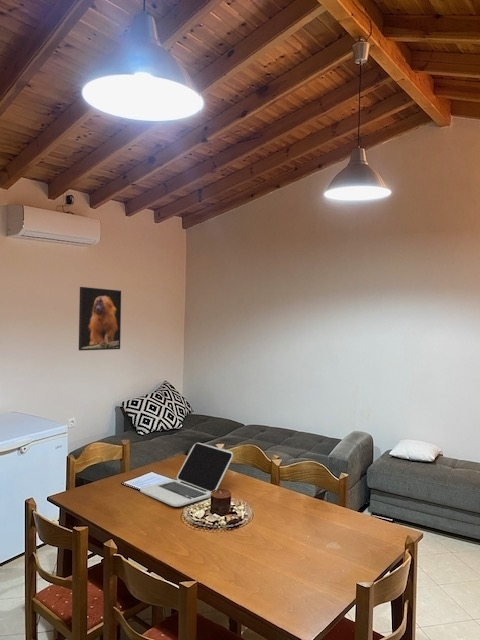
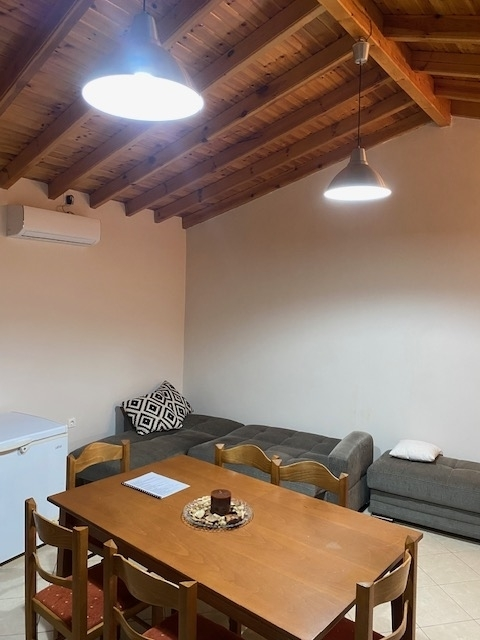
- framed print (100, 319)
- laptop (186, 471)
